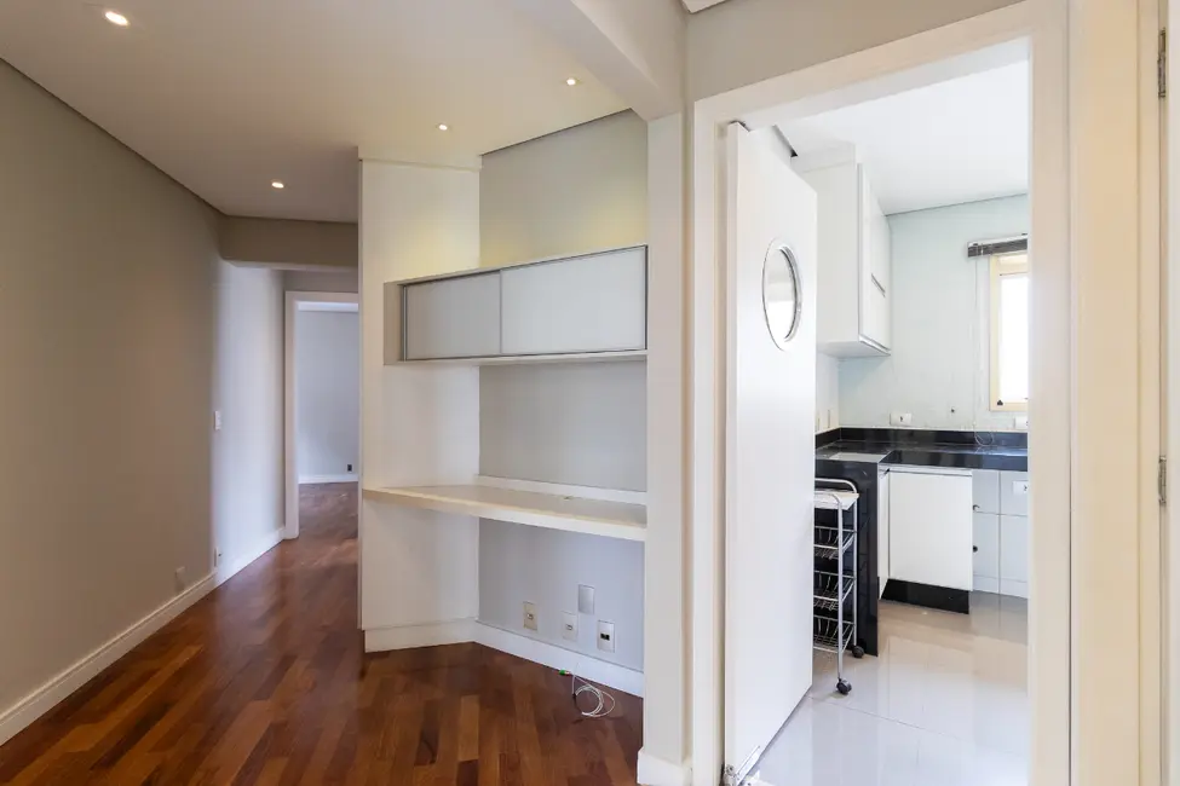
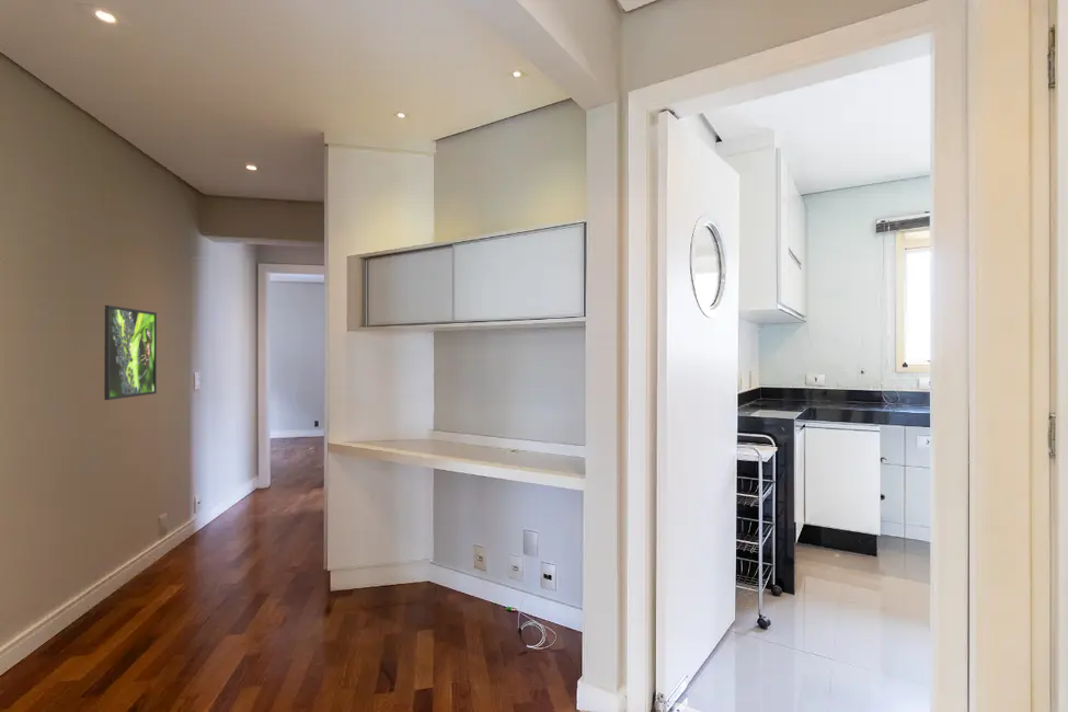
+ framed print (131, 353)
